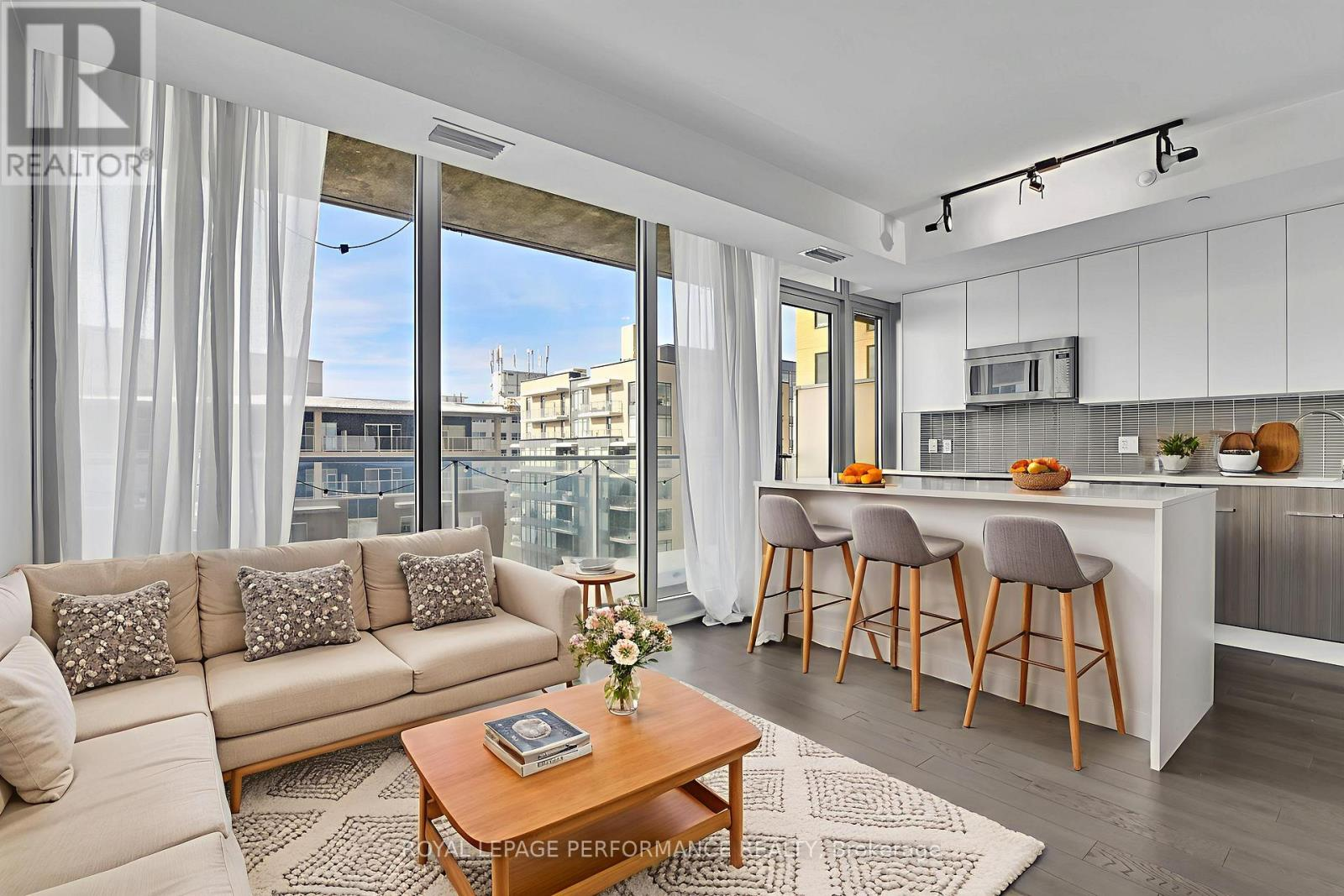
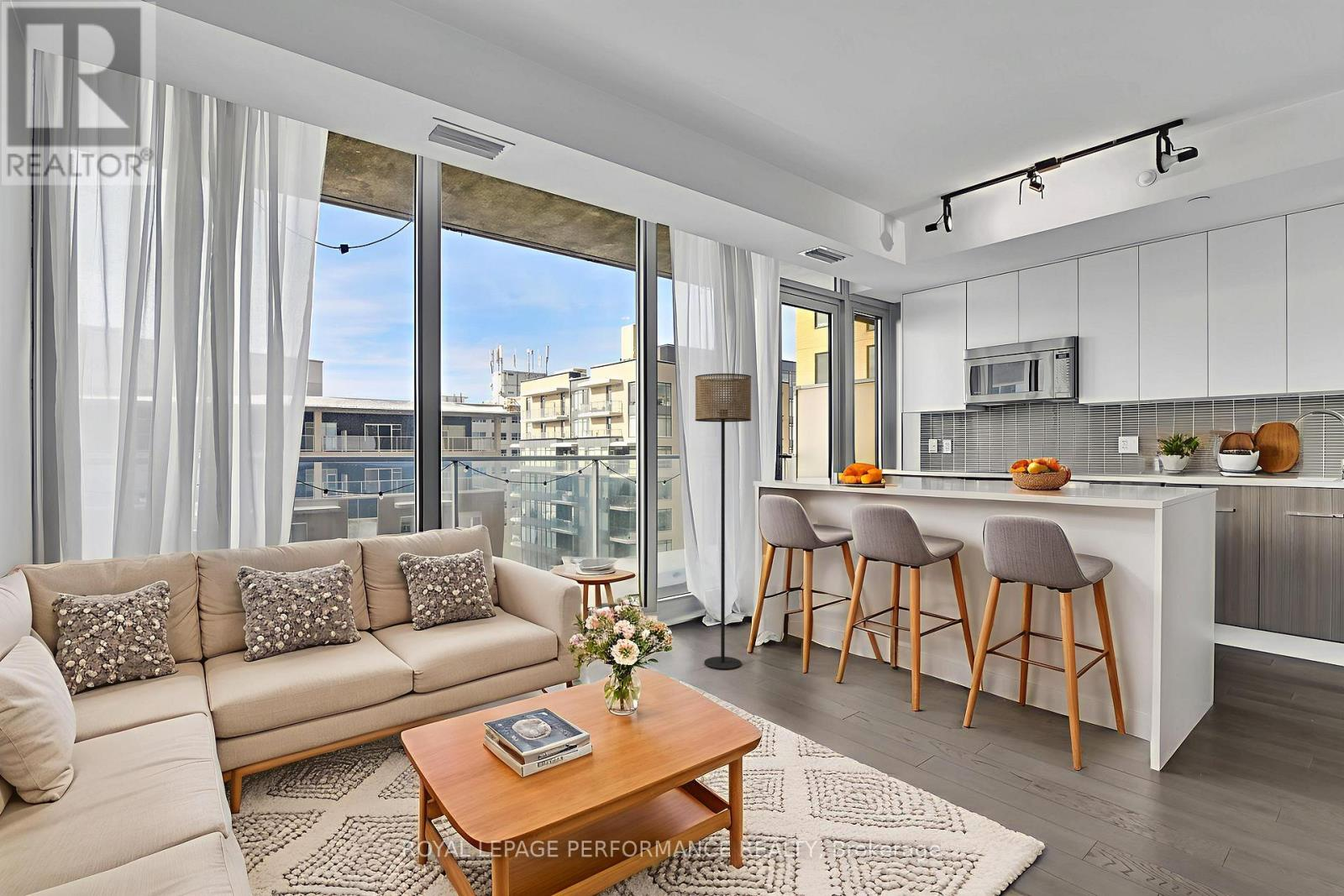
+ floor lamp (722, 520)
